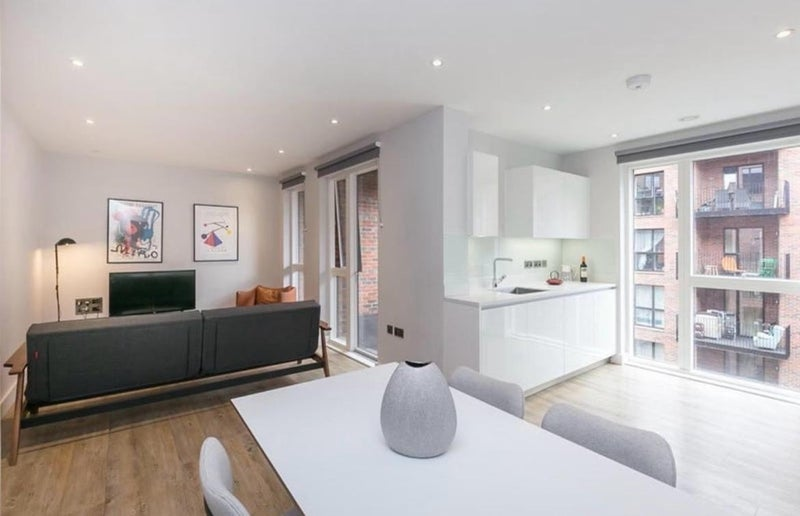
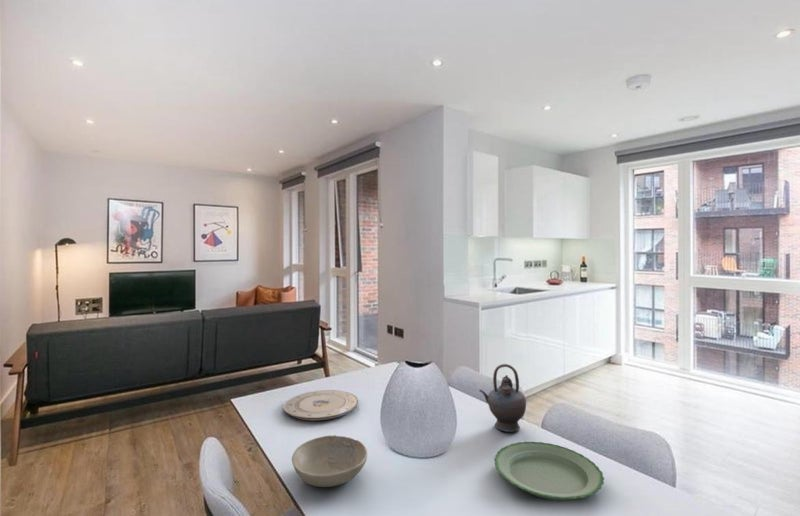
+ plate (321, 404)
+ plate (546, 472)
+ teapot (502, 395)
+ bowl (330, 463)
